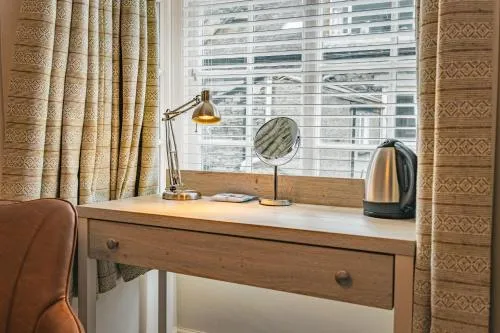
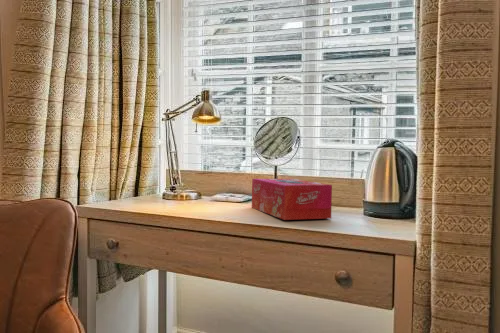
+ tissue box (288, 197)
